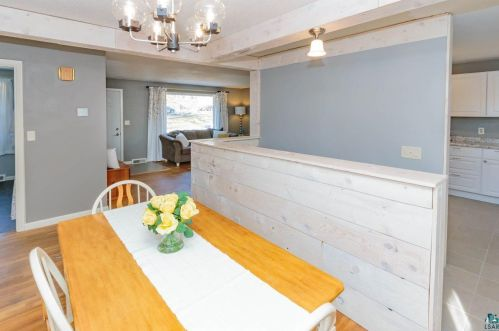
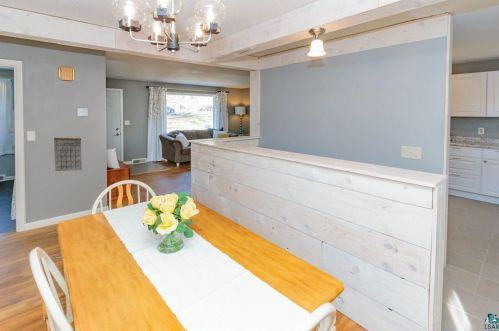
+ calendar (68, 150)
